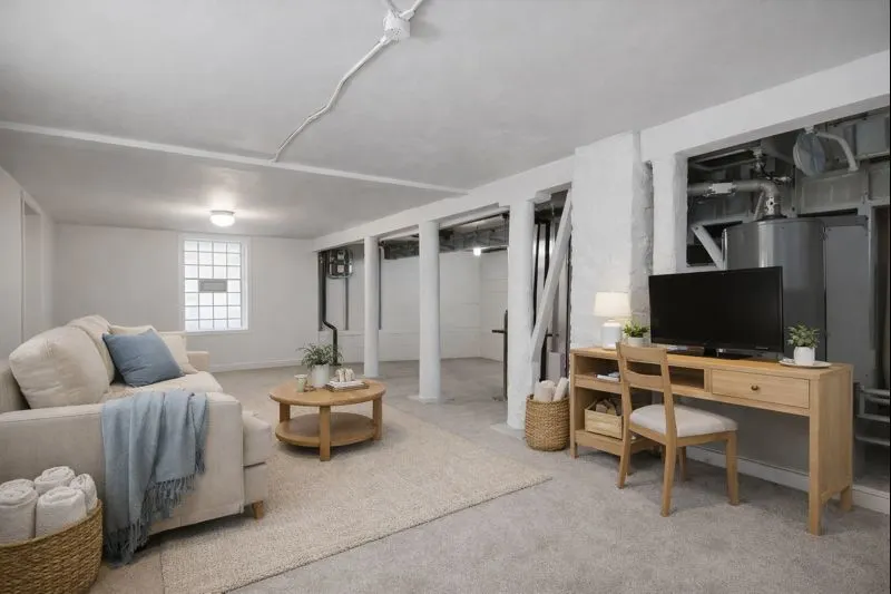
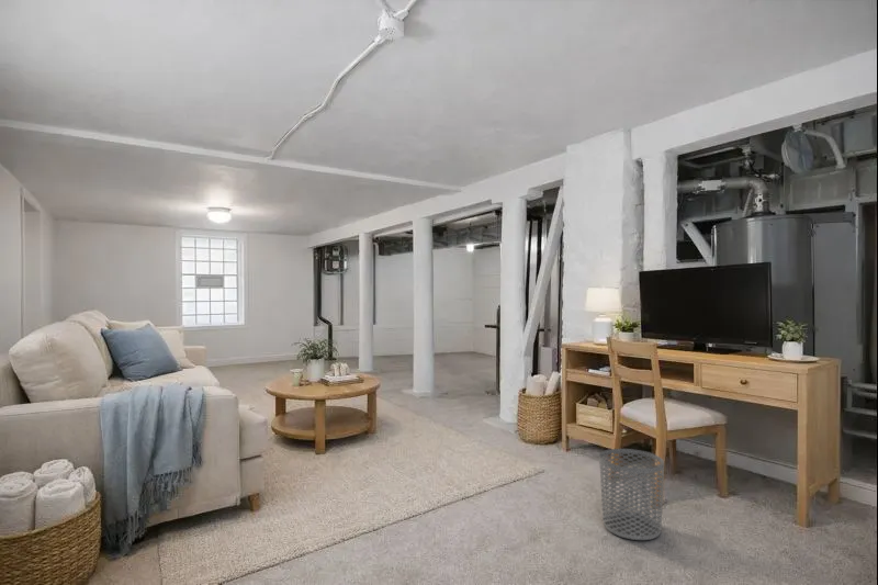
+ waste bin (631, 493)
